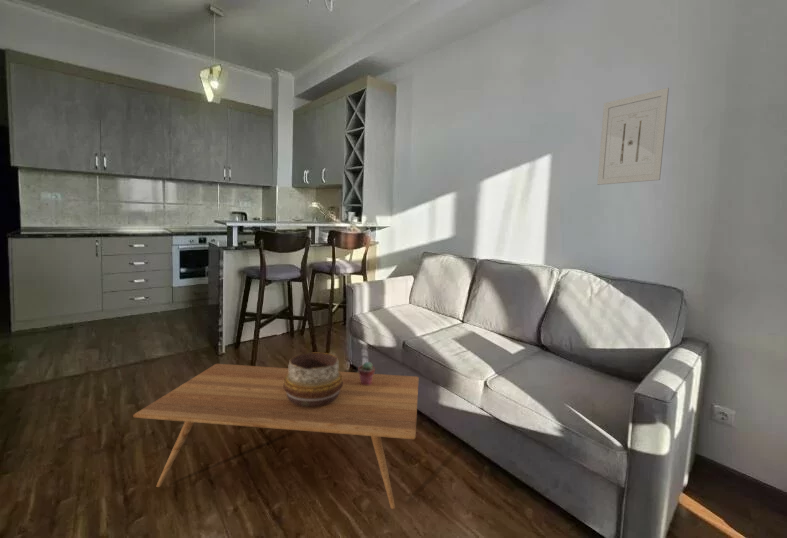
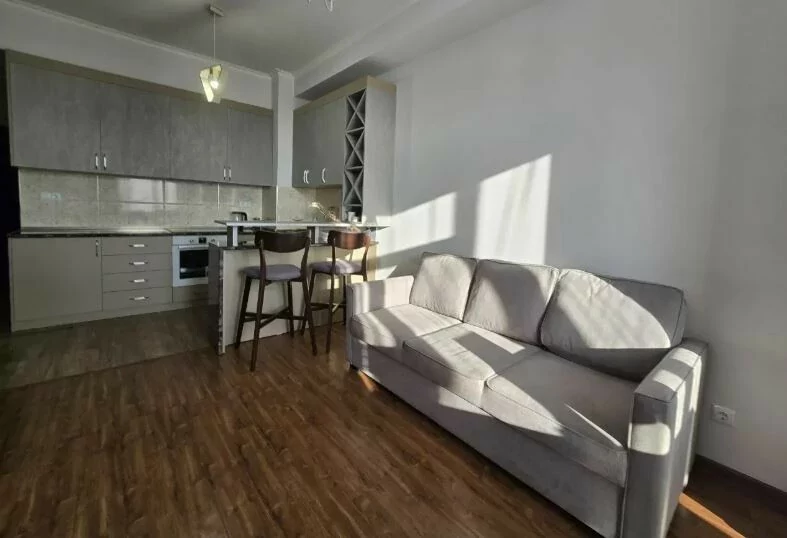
- decorative bowl (313, 378)
- coffee table (295, 425)
- wall art (630, 139)
- potted succulent (366, 372)
